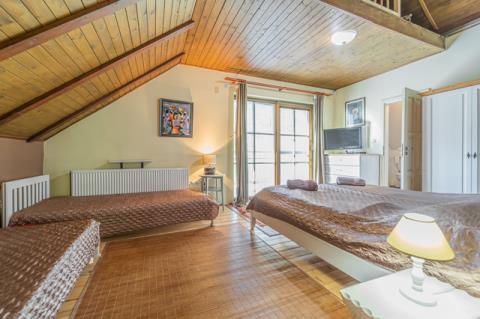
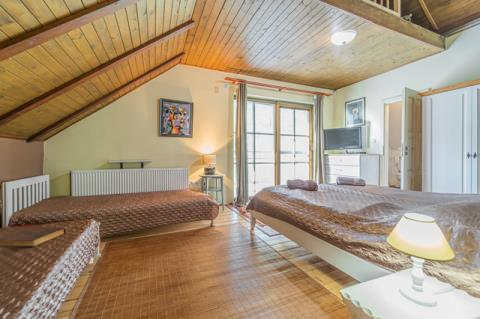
+ book (32, 236)
